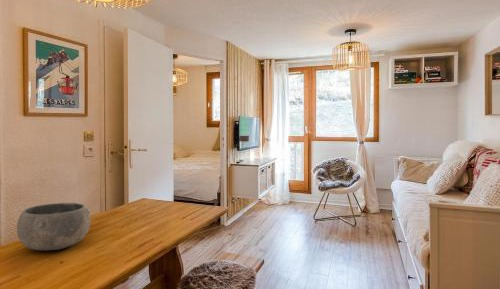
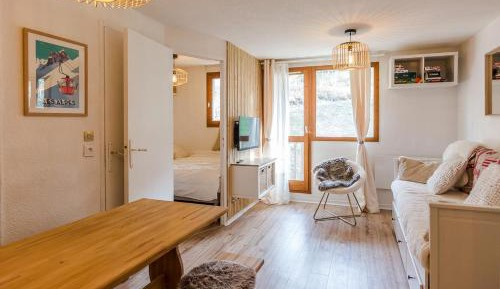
- bowl (55, 227)
